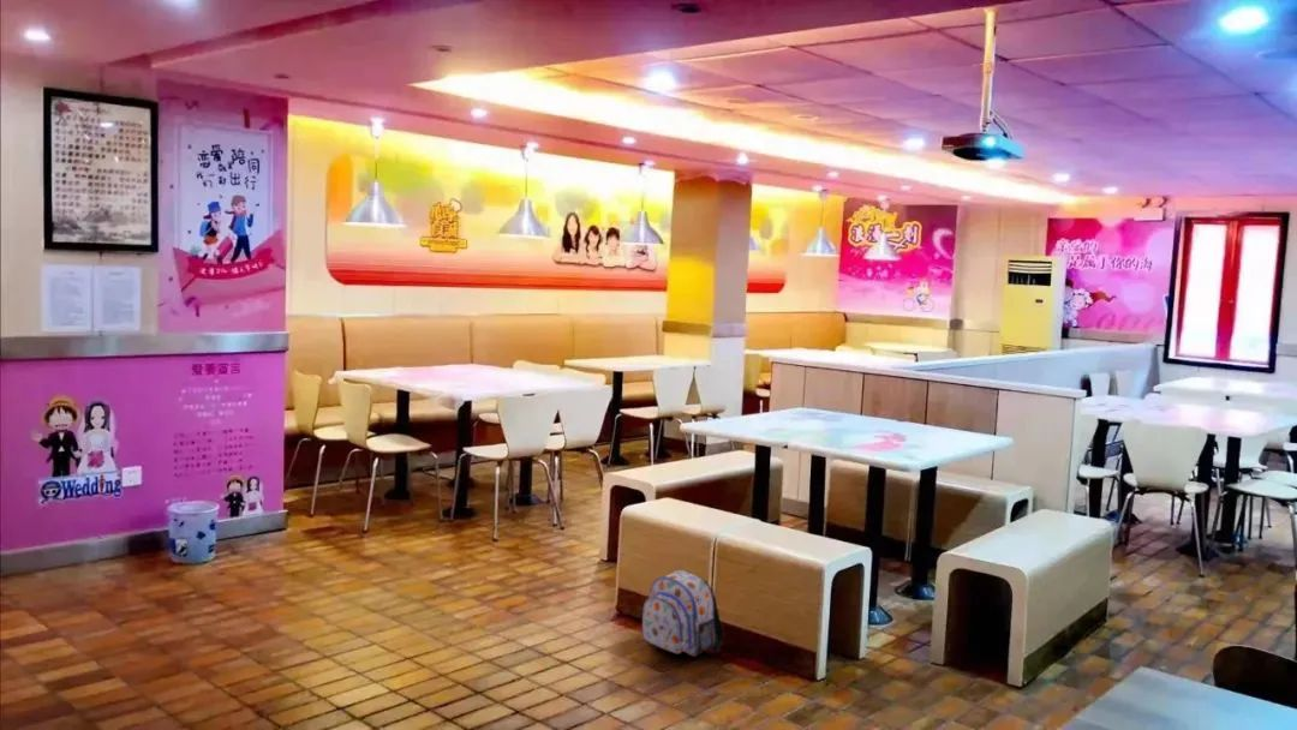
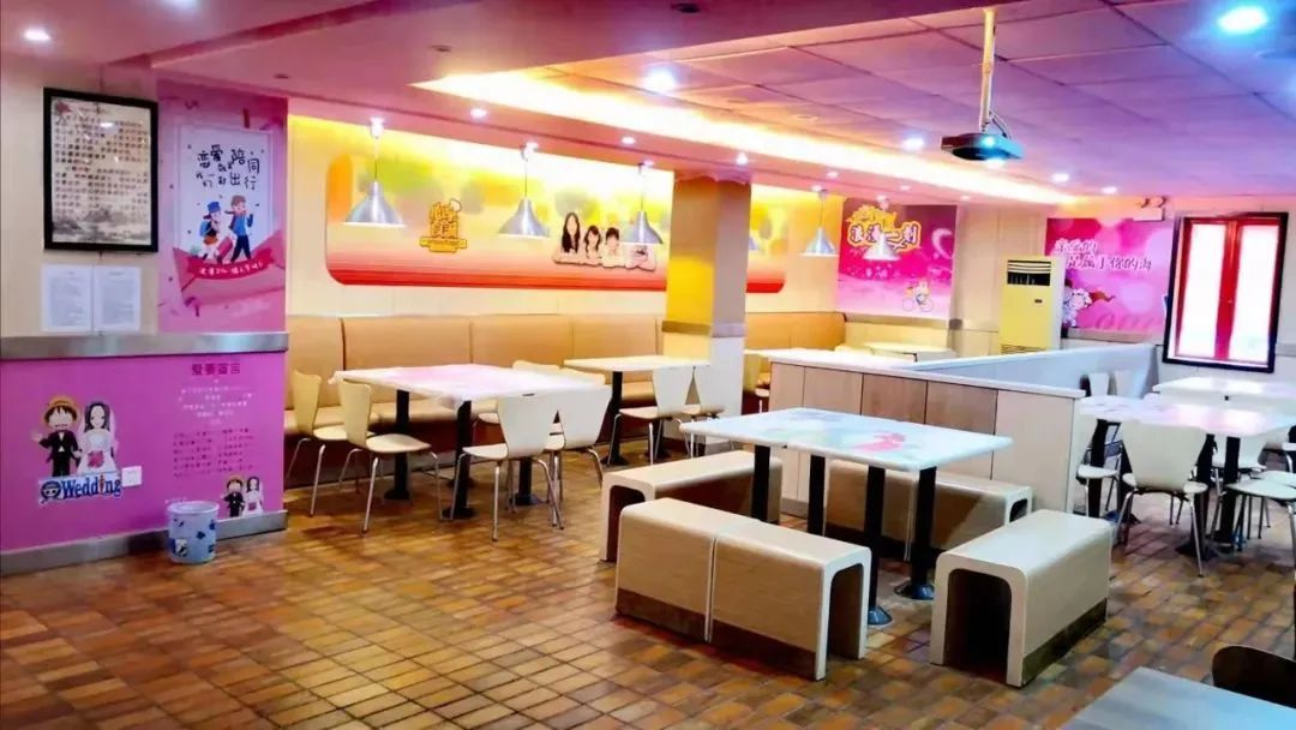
- backpack (679, 611)
